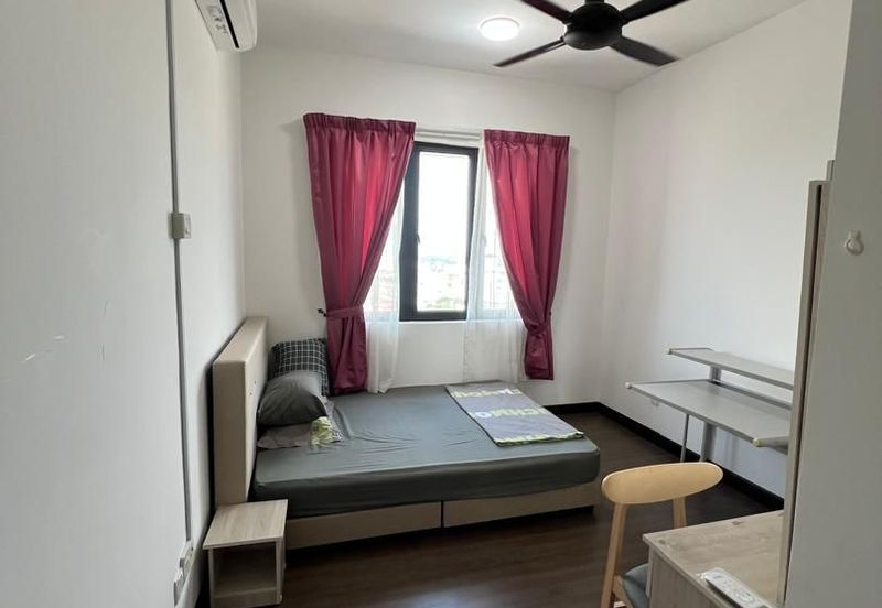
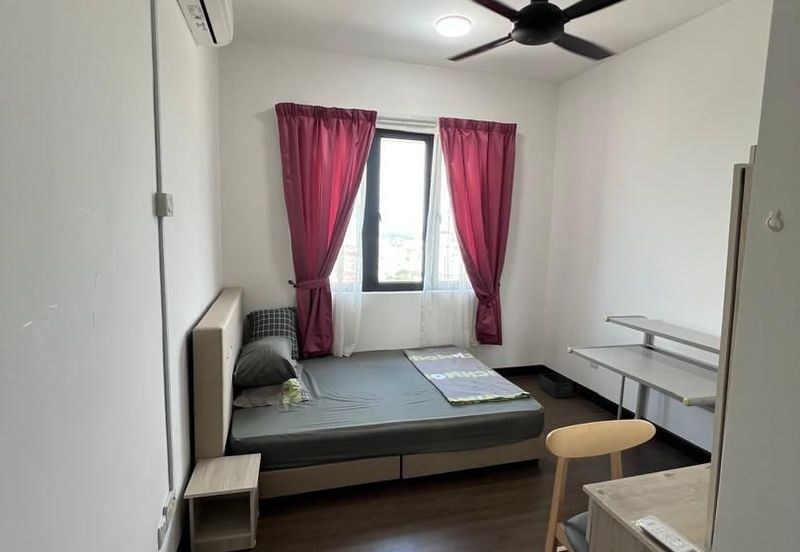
+ storage bin (555, 385)
